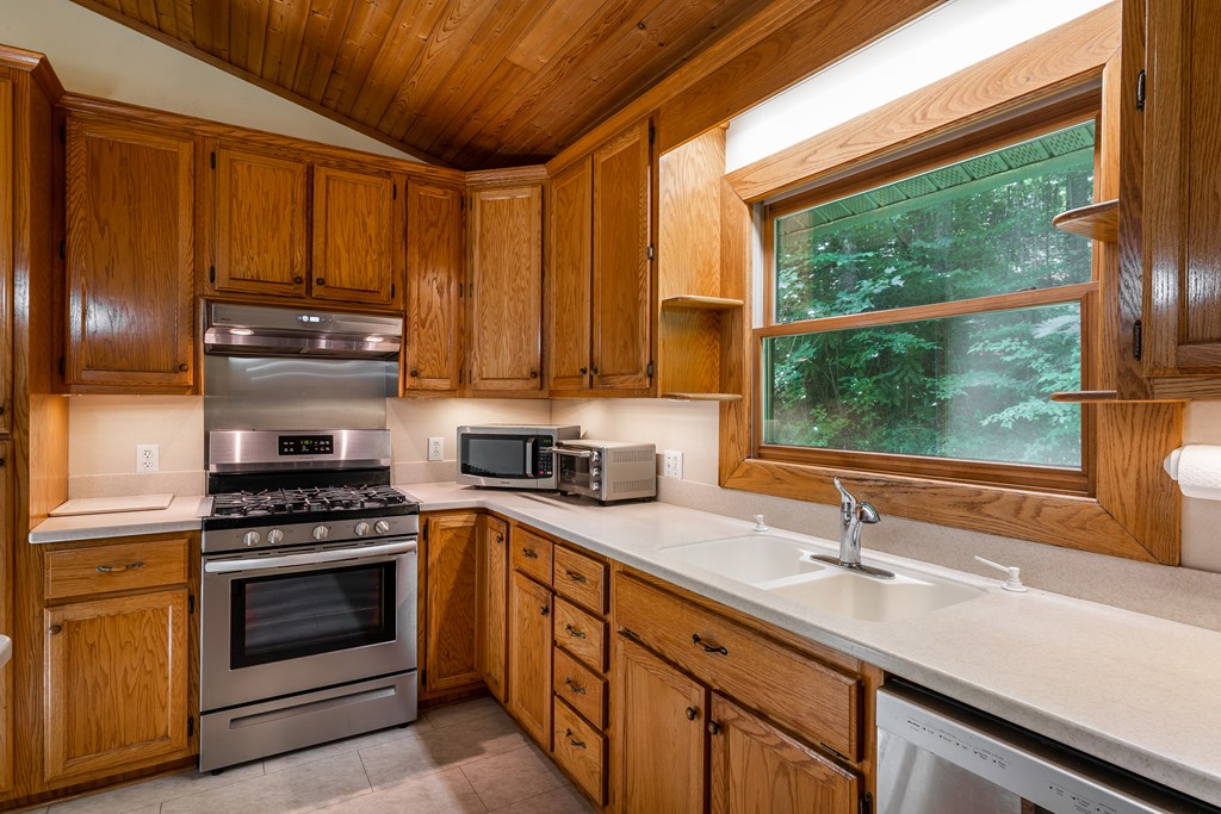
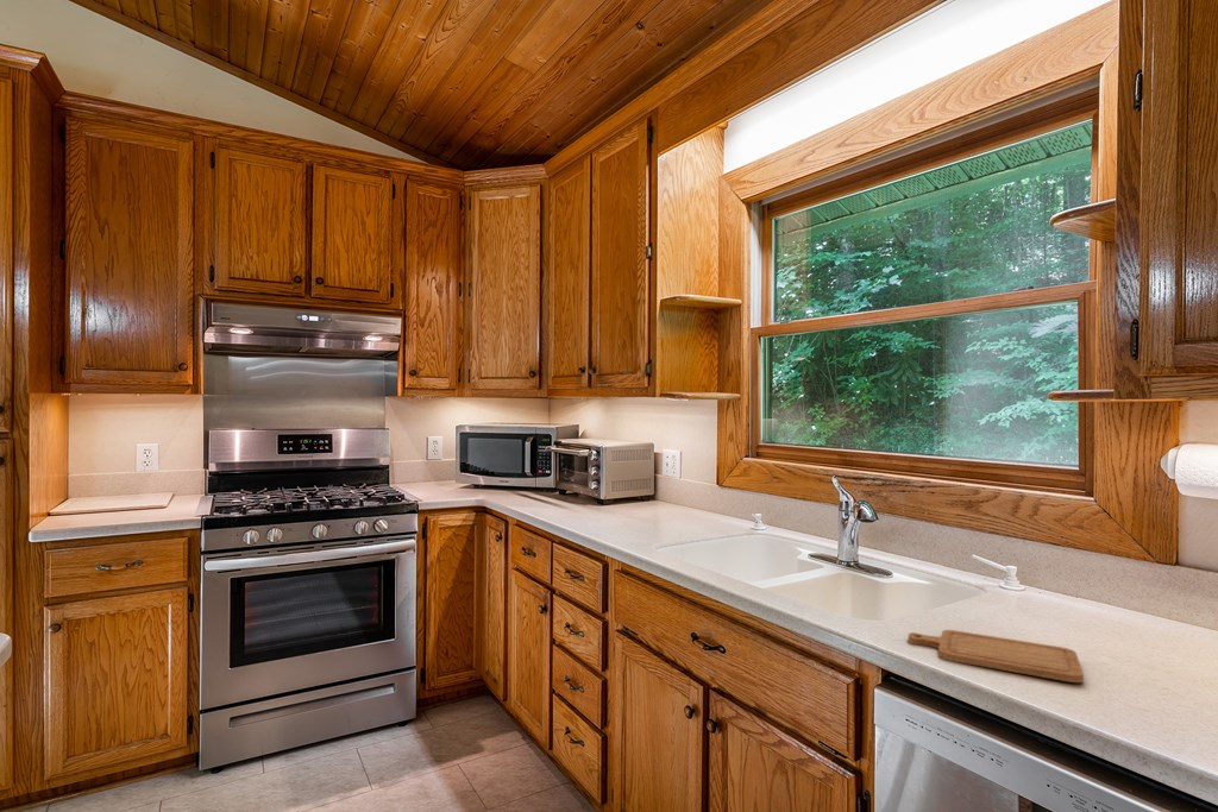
+ chopping board (988, 650)
